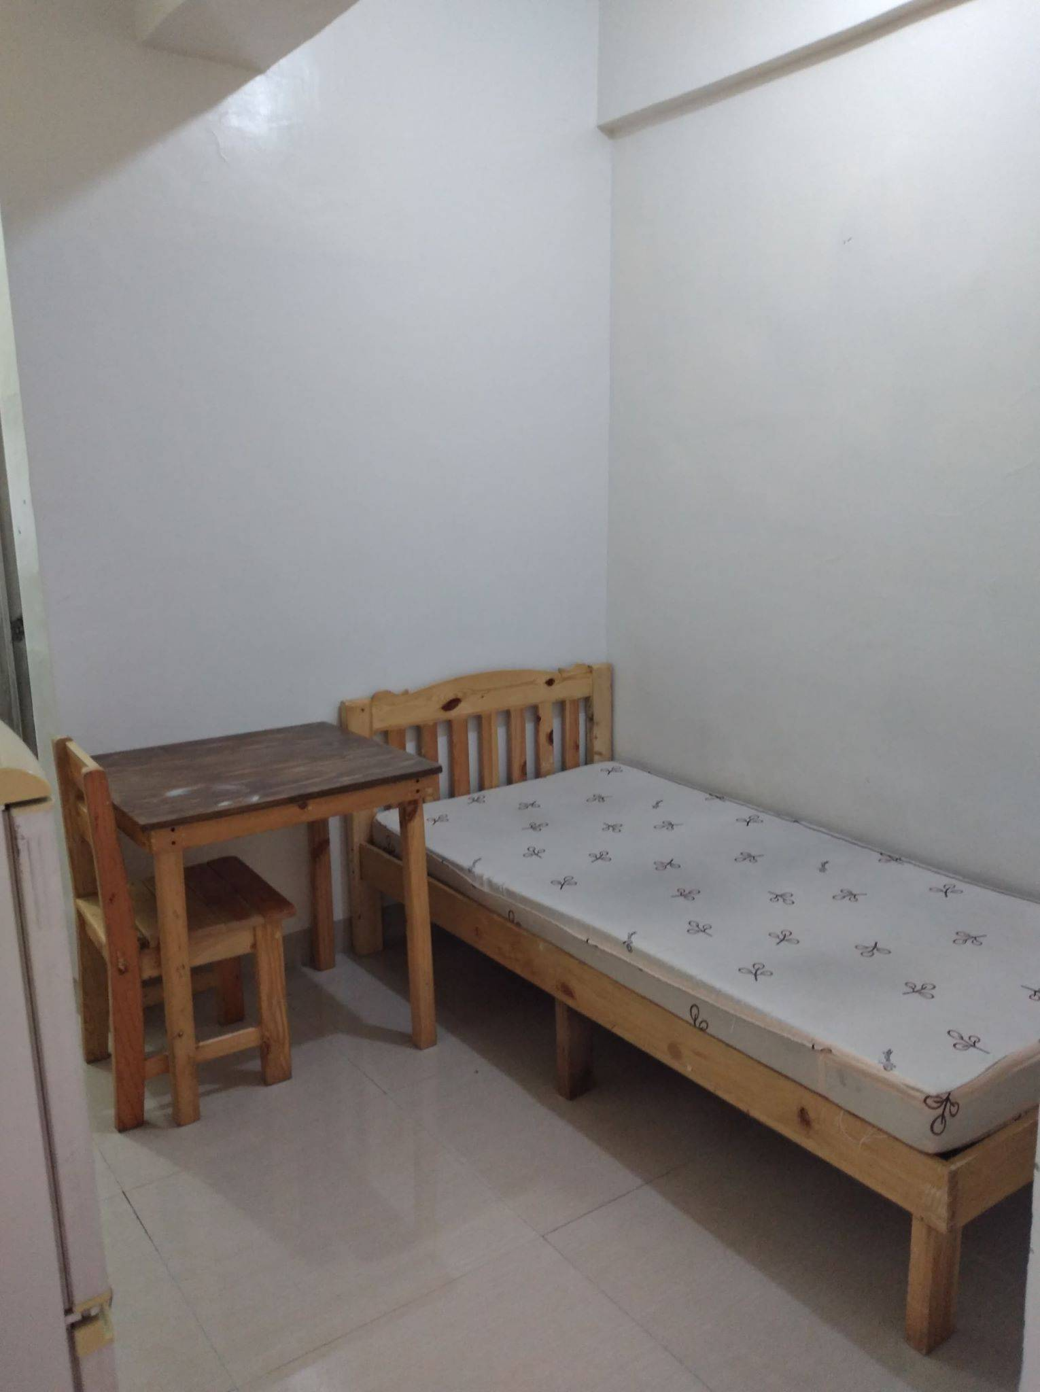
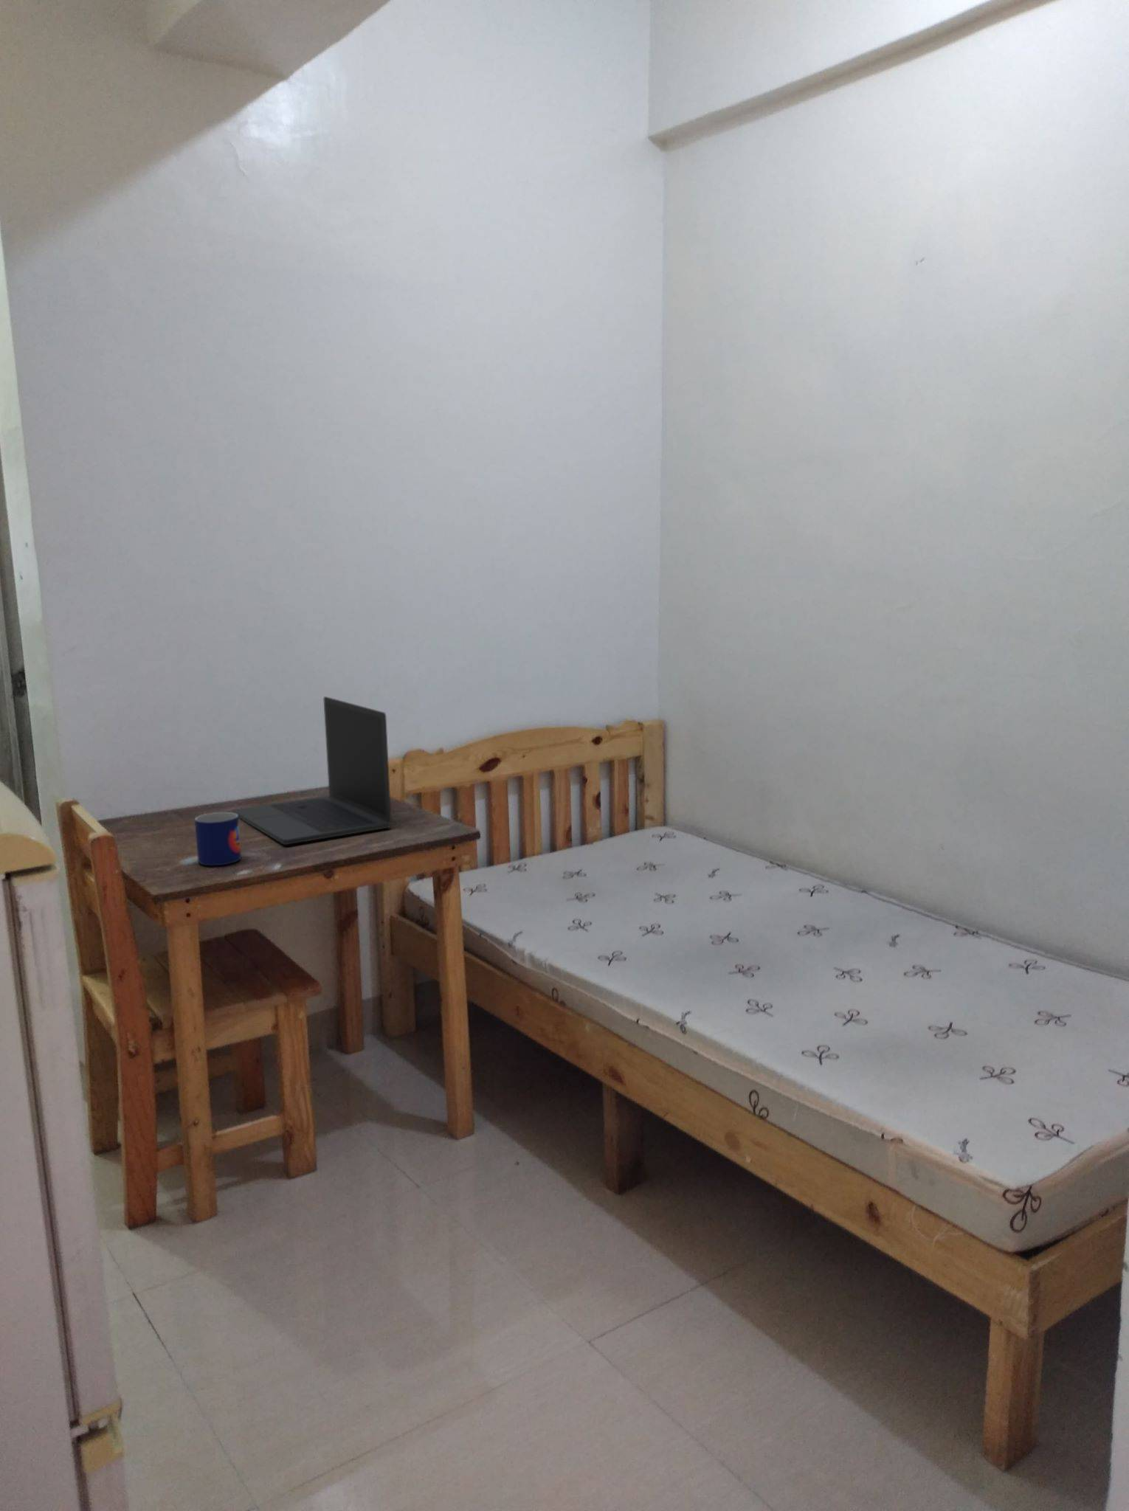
+ laptop (327, 761)
+ mug (222, 836)
